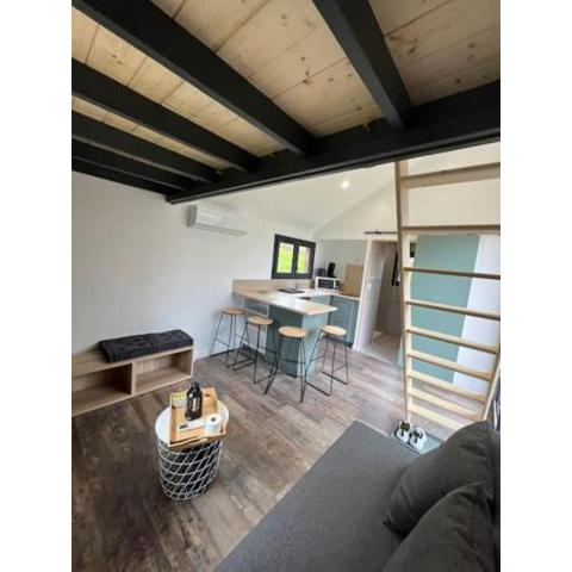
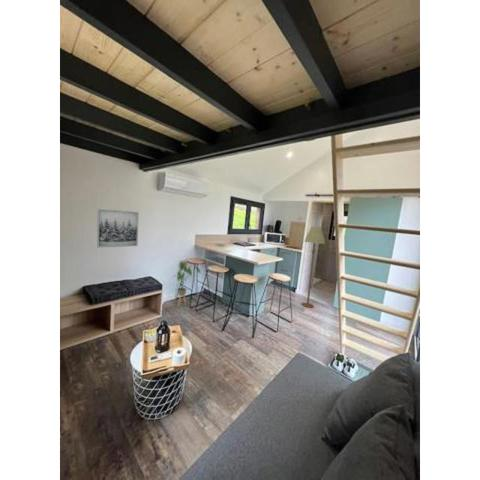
+ house plant (183, 282)
+ wall art (118, 228)
+ floor lamp (311, 266)
